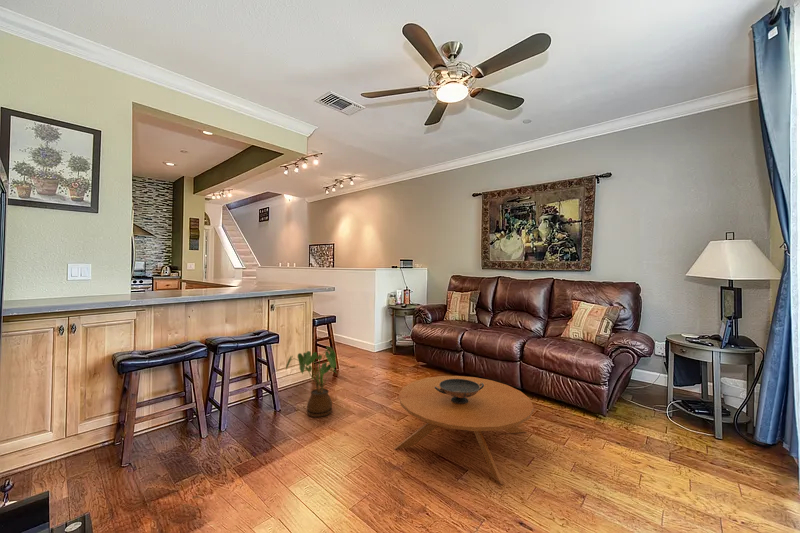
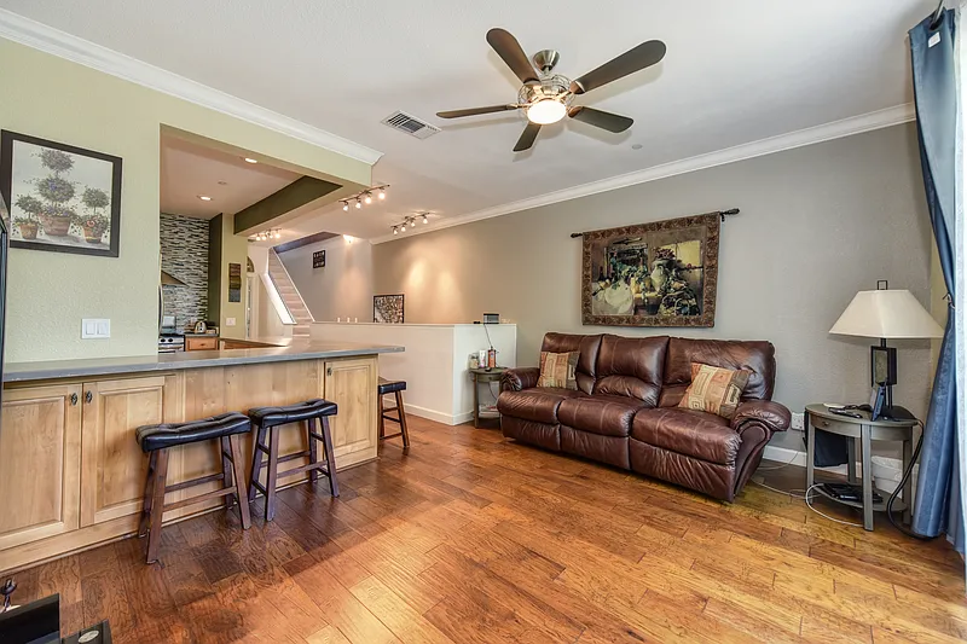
- coffee table (463, 418)
- house plant (314, 379)
- decorative bowl (459, 392)
